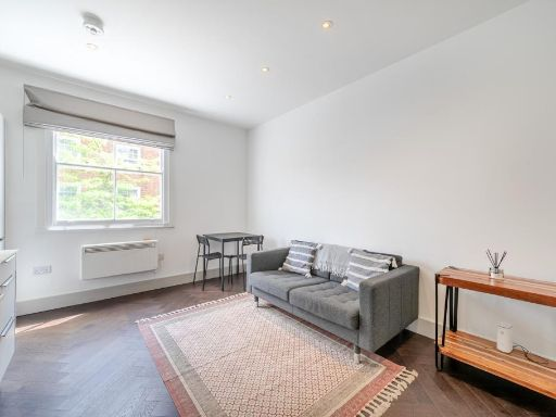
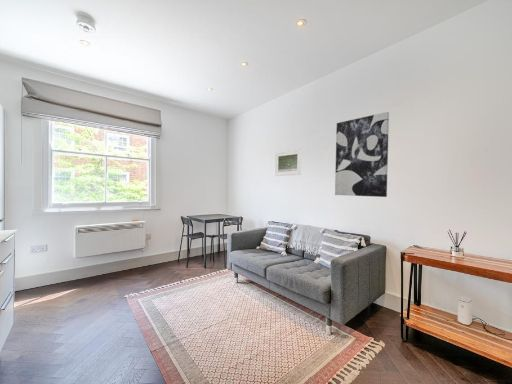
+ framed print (287, 163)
+ wall art (359, 157)
